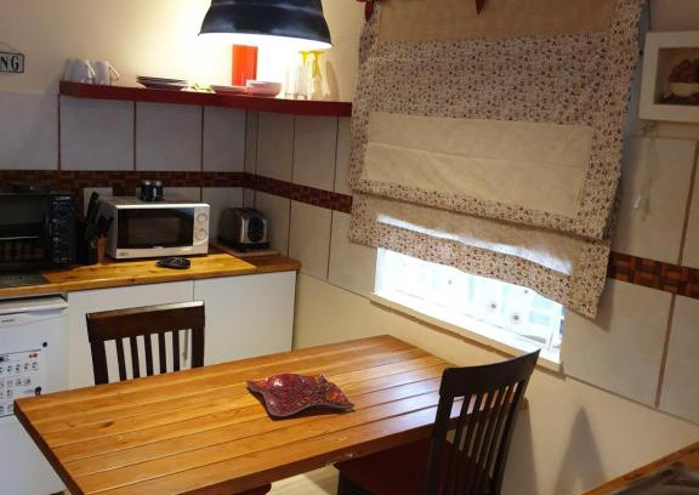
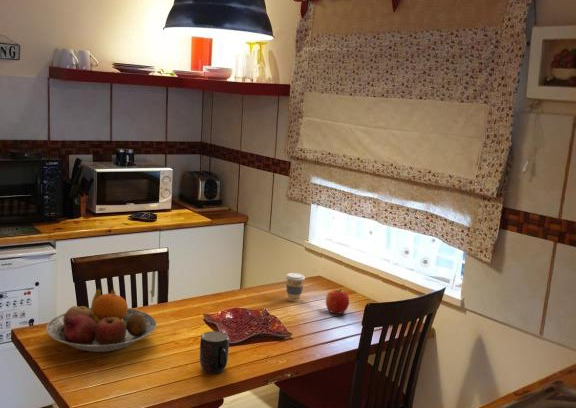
+ coffee cup (294, 287)
+ fruit bowl (102, 320)
+ mug (216, 354)
+ apple (337, 300)
